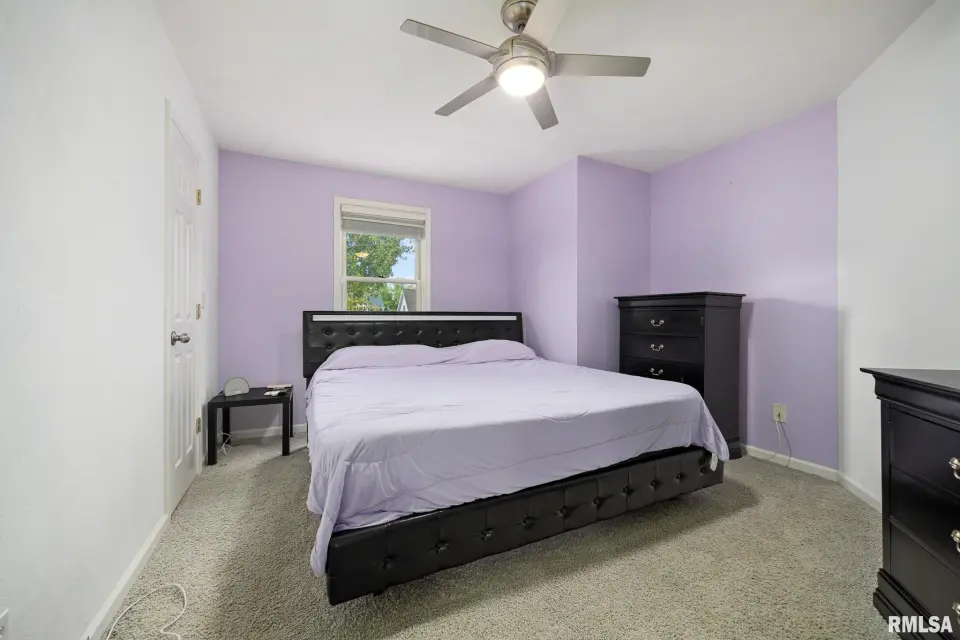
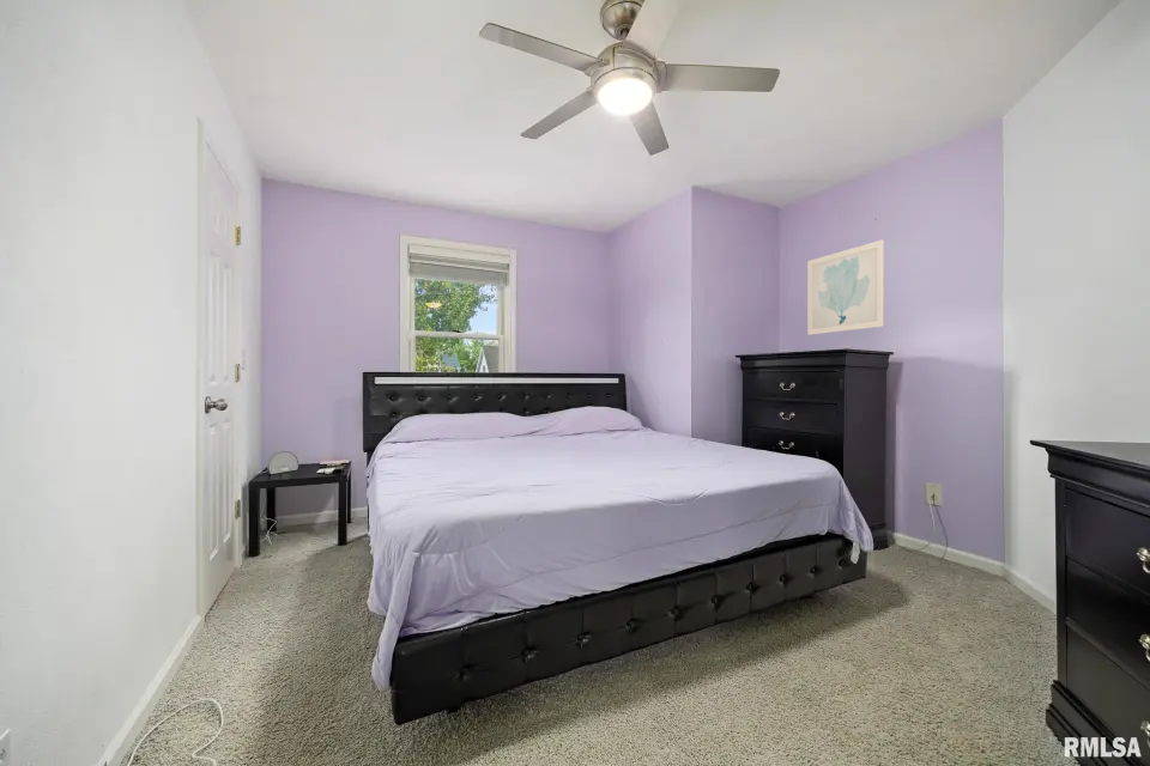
+ wall art (842, 291)
